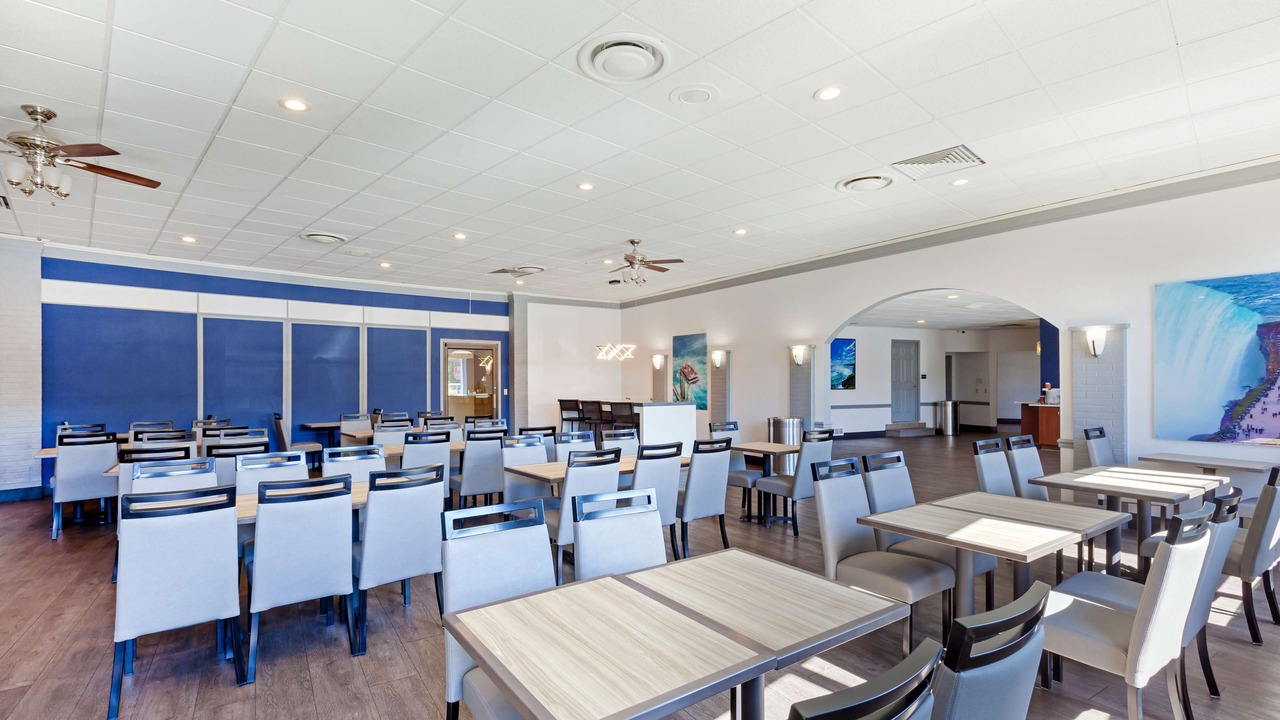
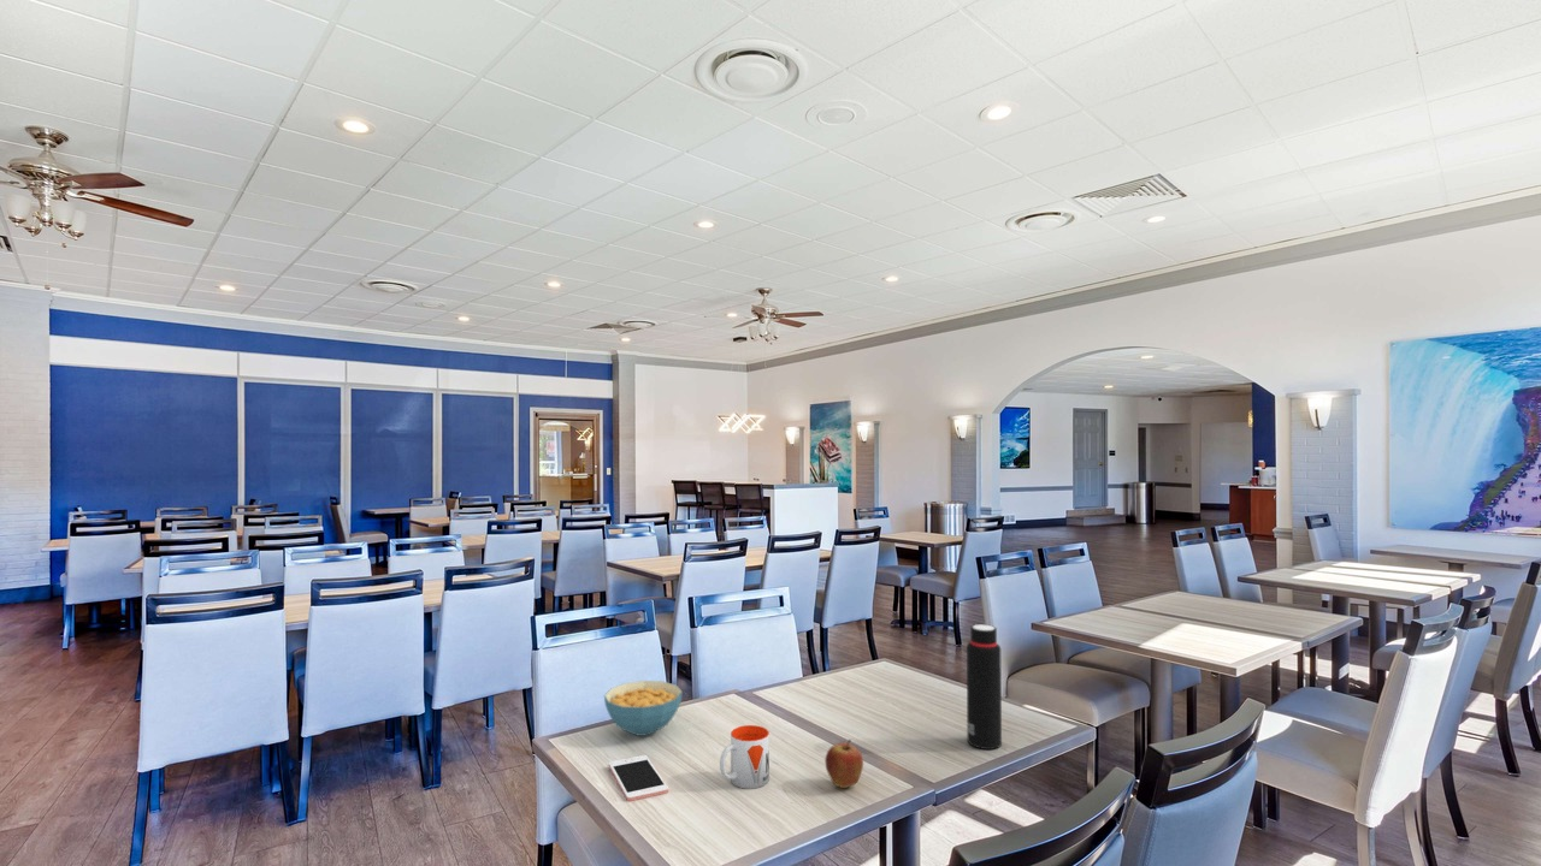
+ mug (743, 758)
+ water bottle (982, 683)
+ cell phone (637, 776)
+ apple (844, 761)
+ cereal bowl (643, 712)
